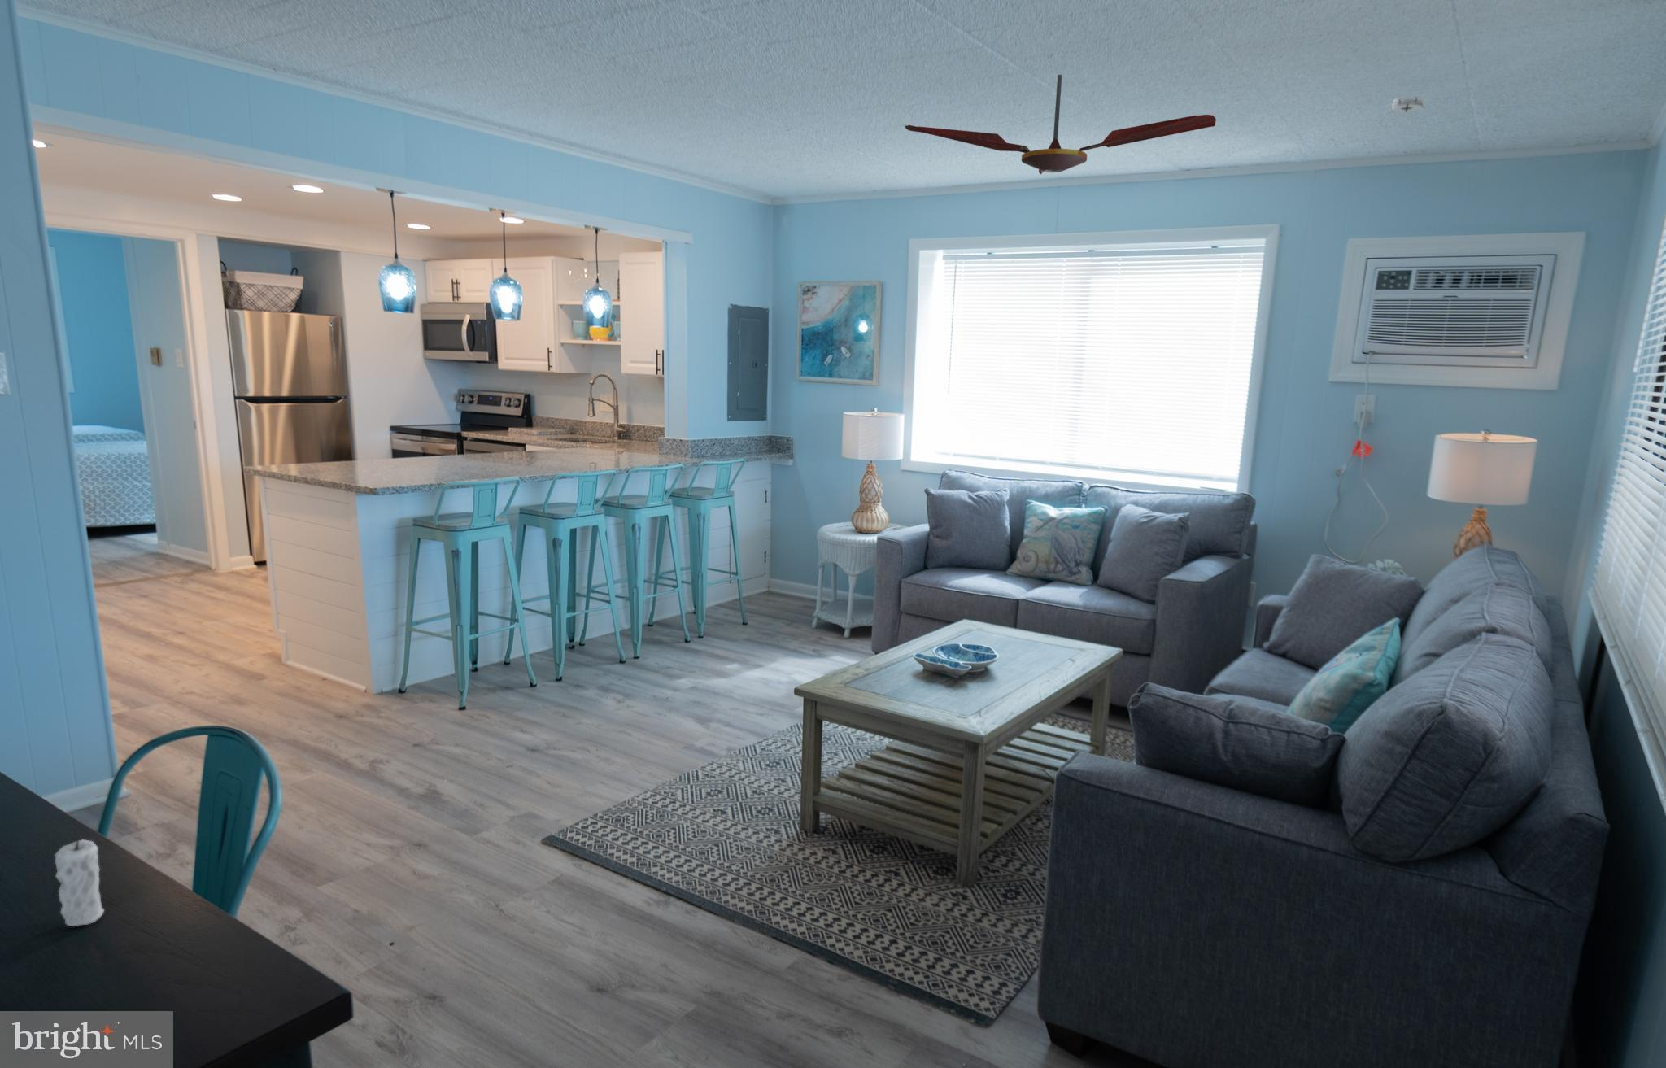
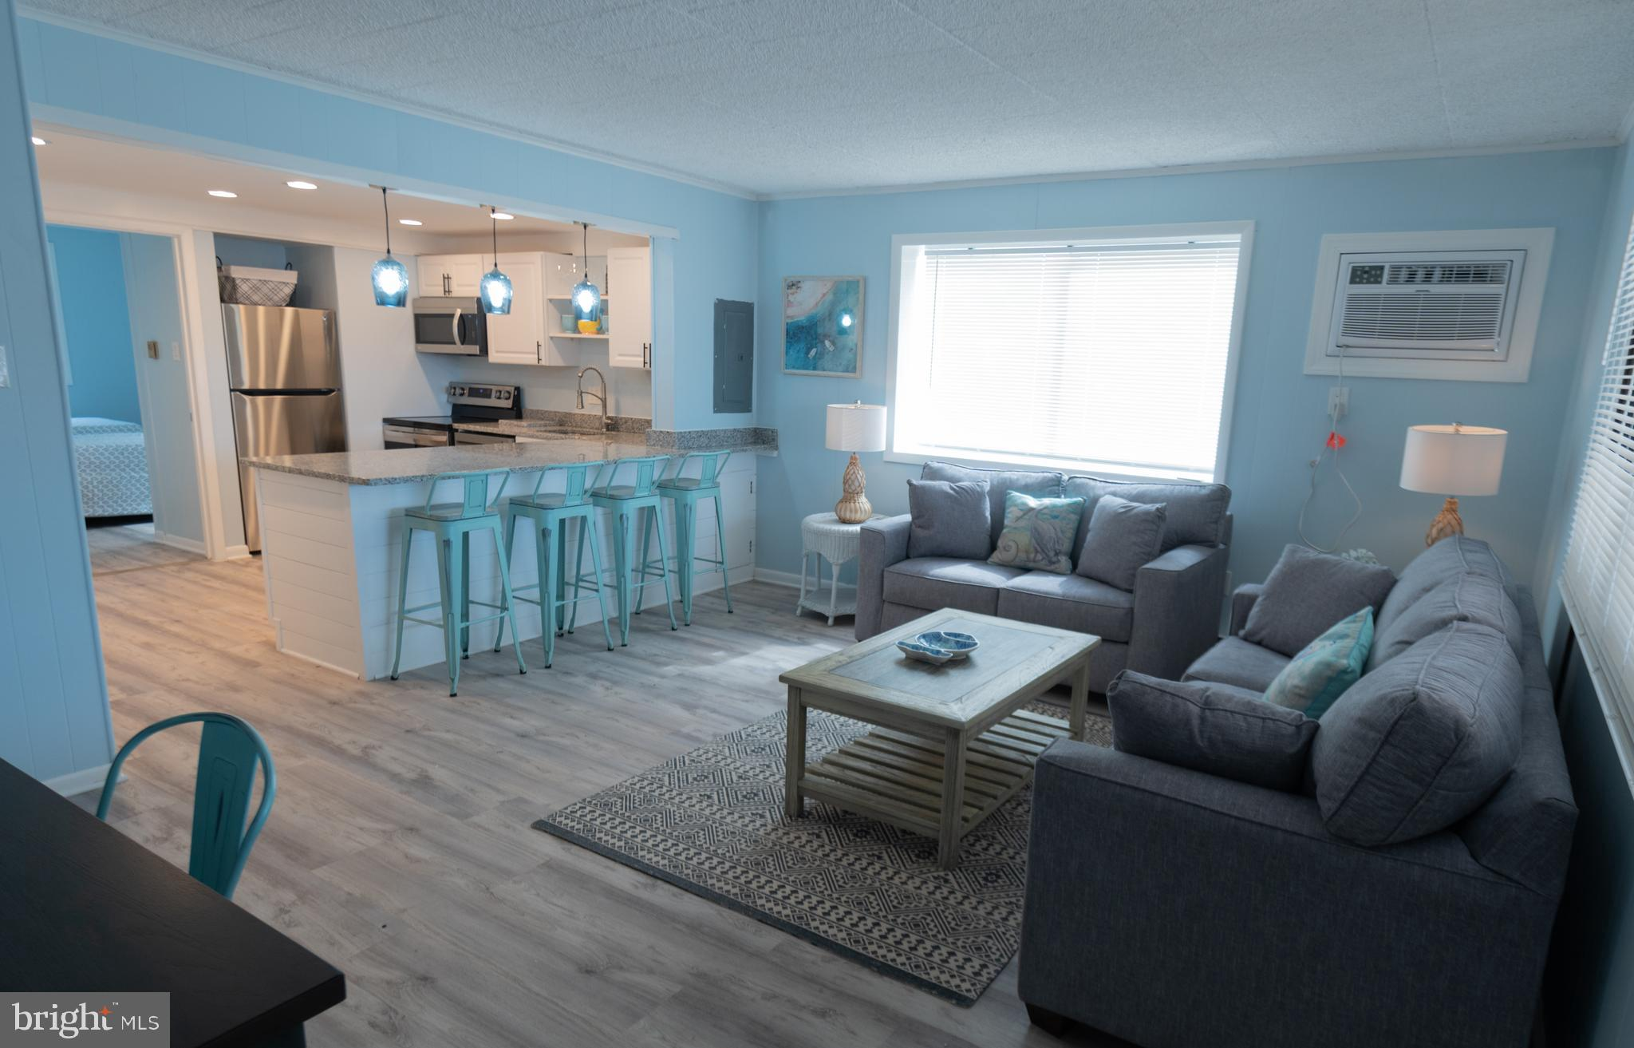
- smoke detector (1406, 104)
- ceiling fan (1054, 131)
- candle (78, 875)
